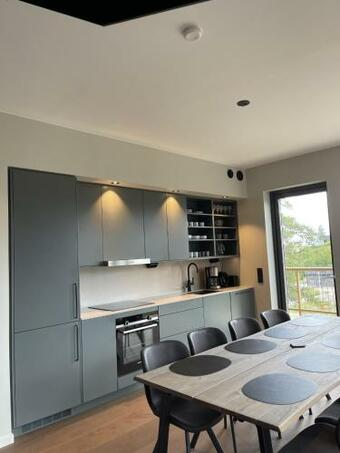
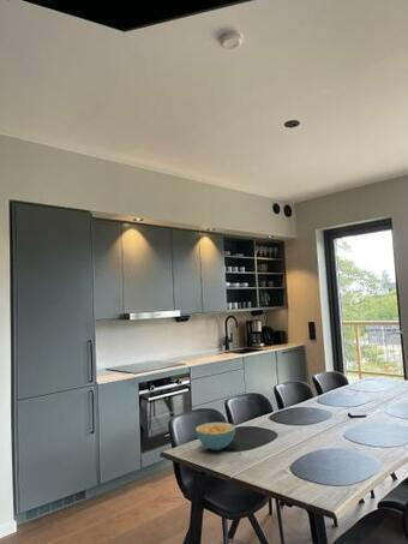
+ cereal bowl (216, 437)
